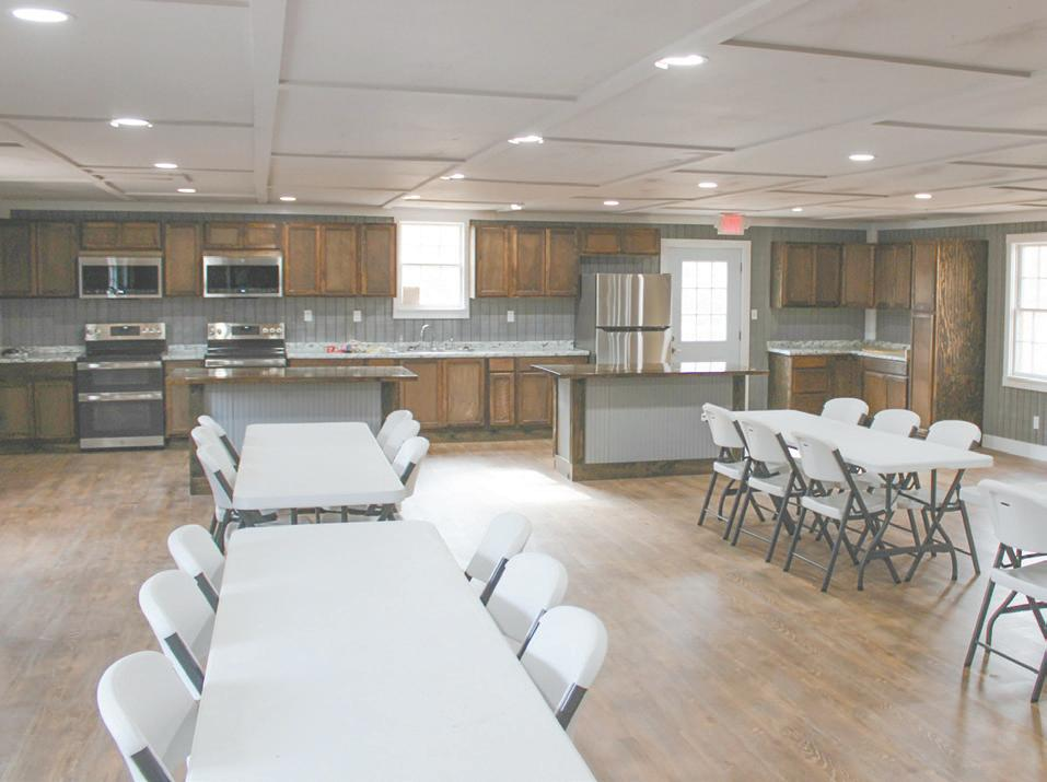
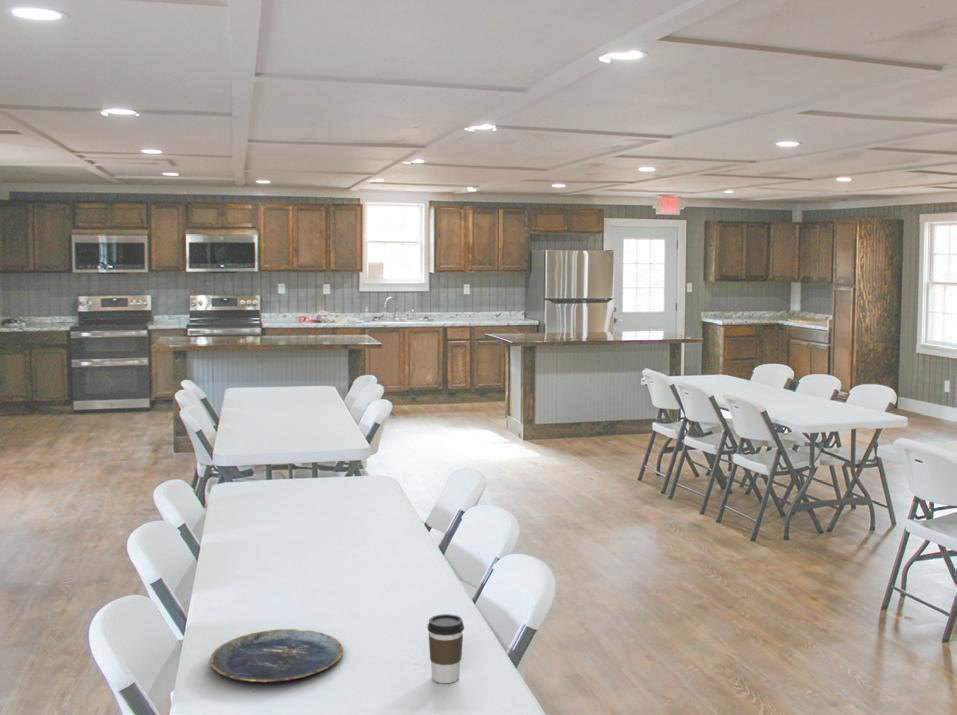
+ coffee cup (445, 648)
+ plate (277, 656)
